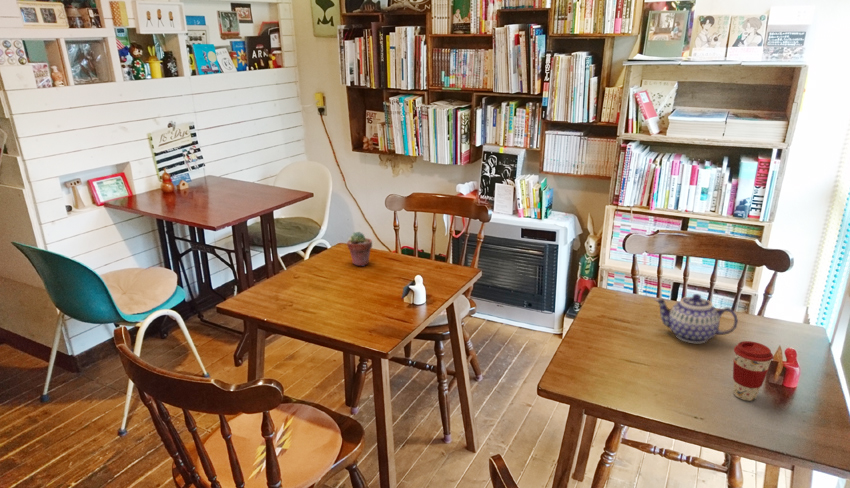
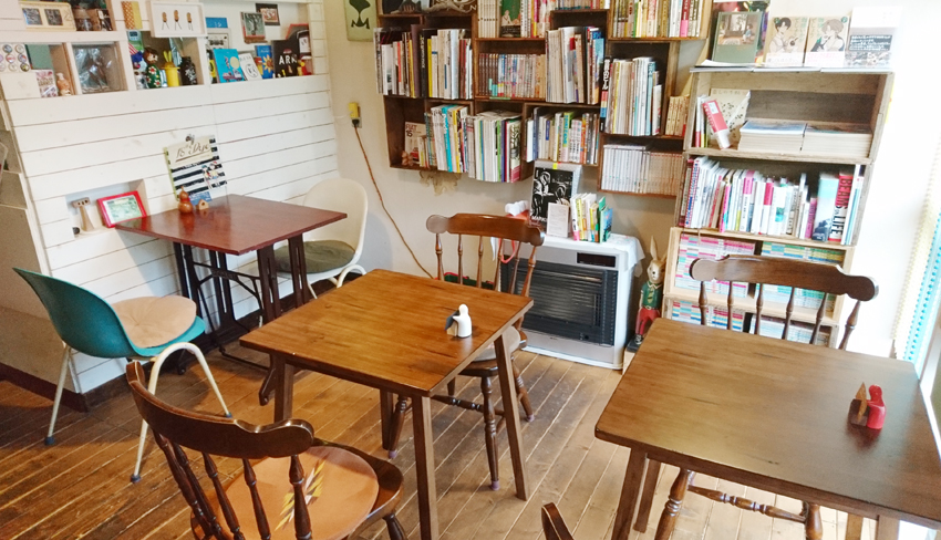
- potted succulent (359, 247)
- coffee cup (749, 371)
- teapot (693, 315)
